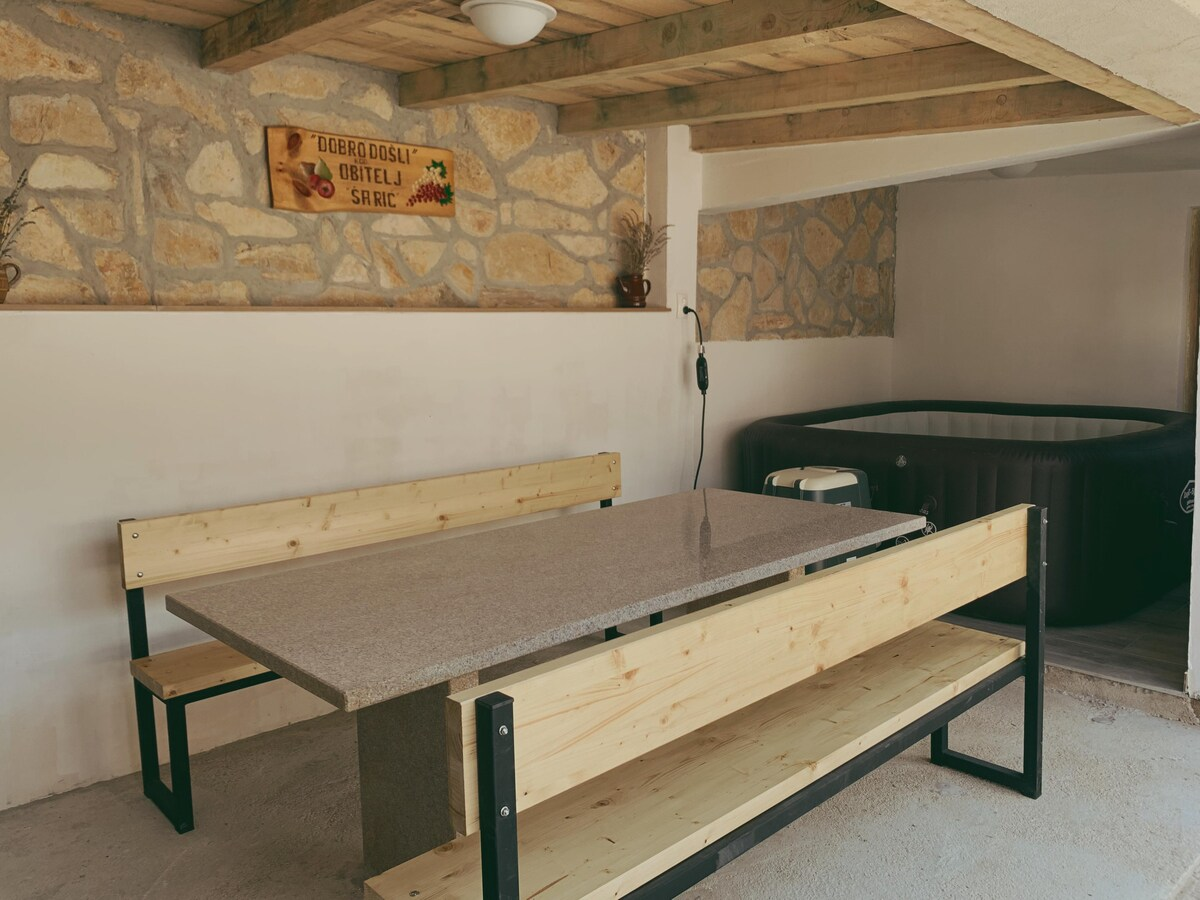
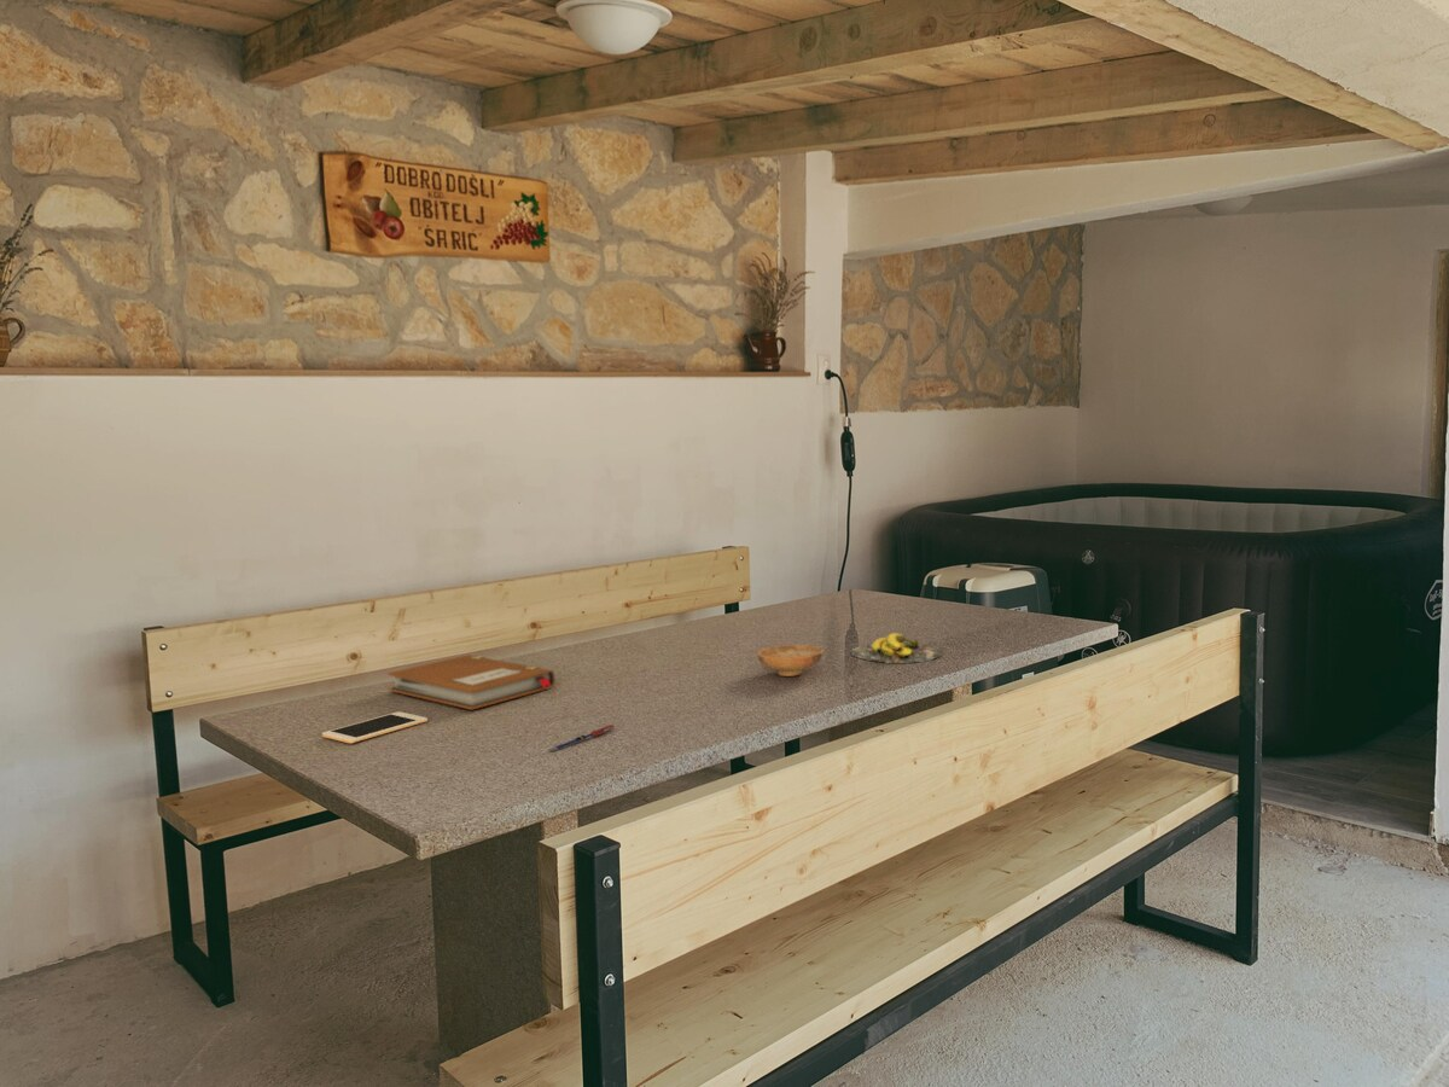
+ notebook (475, 680)
+ pen (582, 737)
+ cell phone (376, 726)
+ banana (896, 644)
+ bowl (790, 662)
